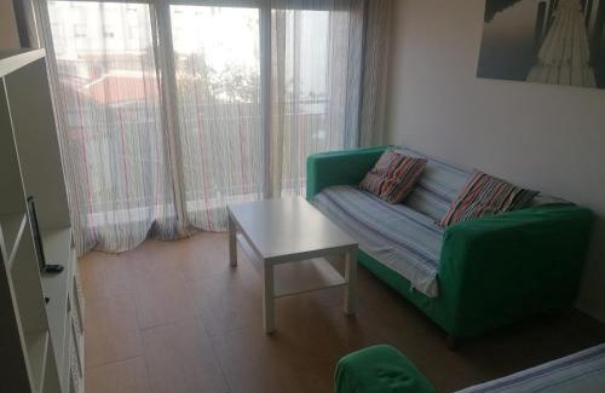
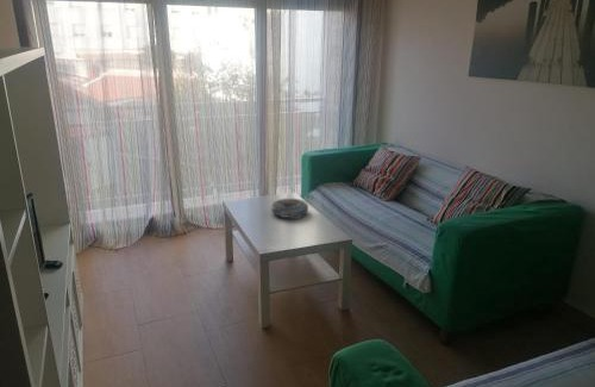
+ decorative bowl (289, 207)
